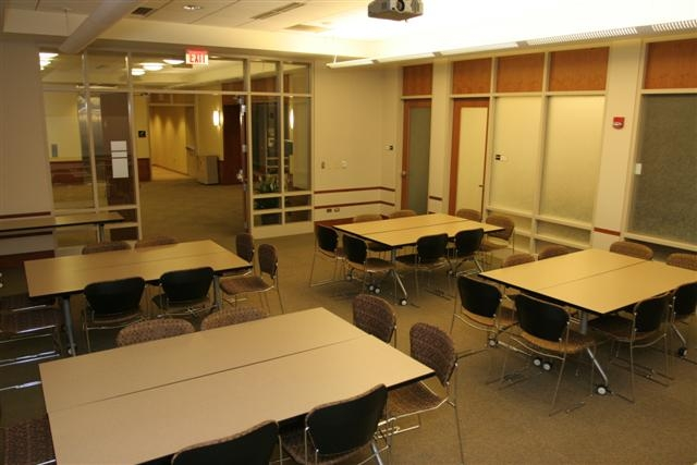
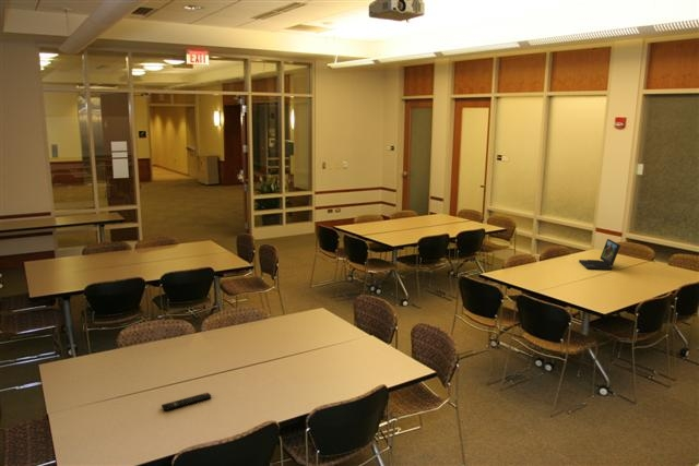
+ laptop (602, 253)
+ remote control (187, 402)
